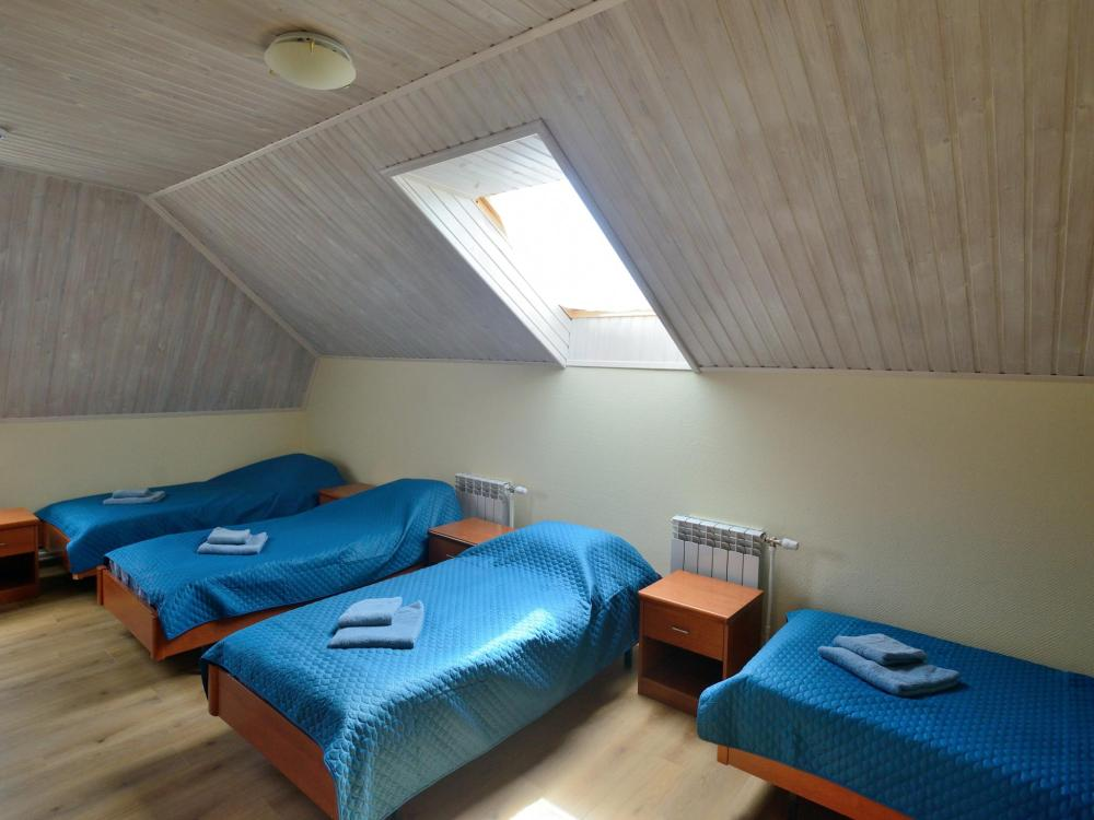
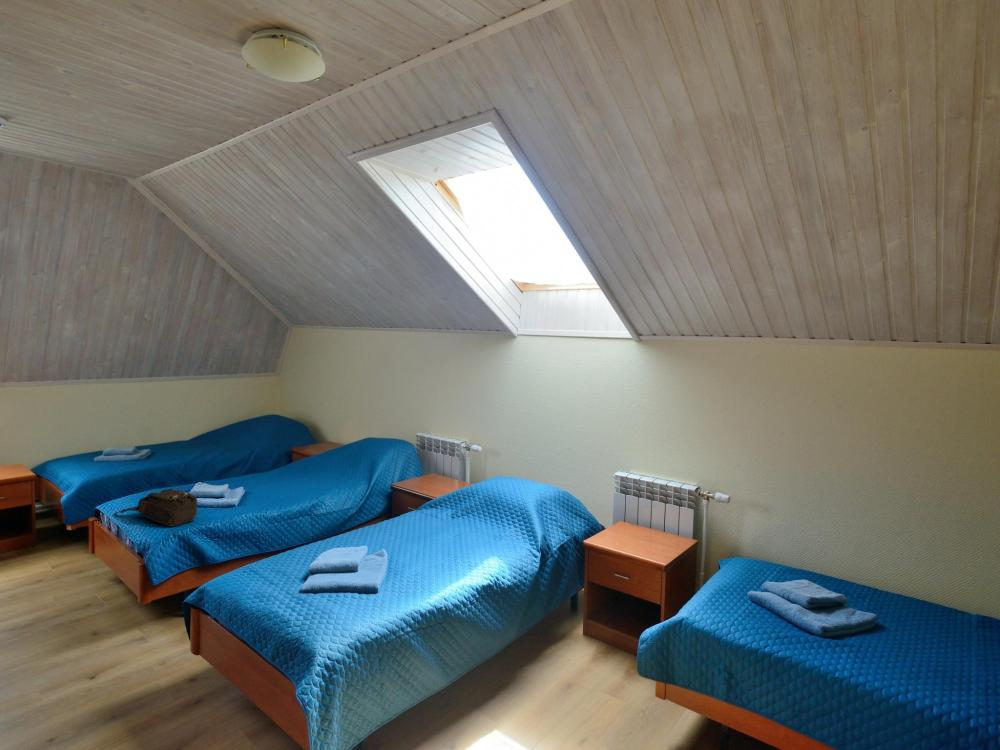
+ satchel (164, 502)
